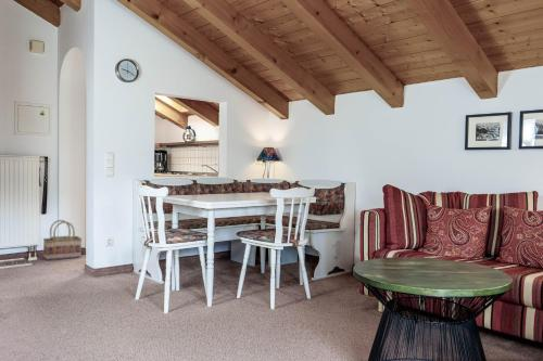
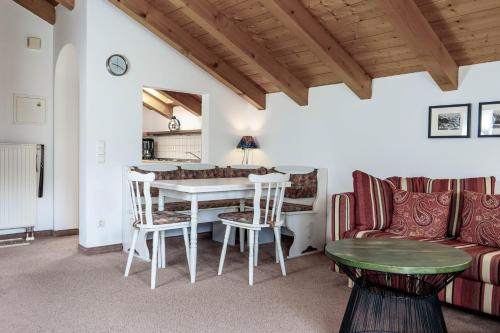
- basket (62, 238)
